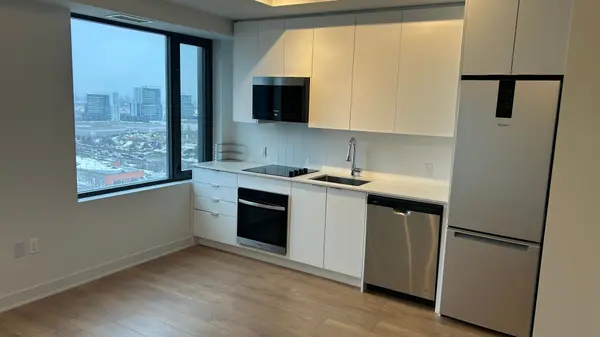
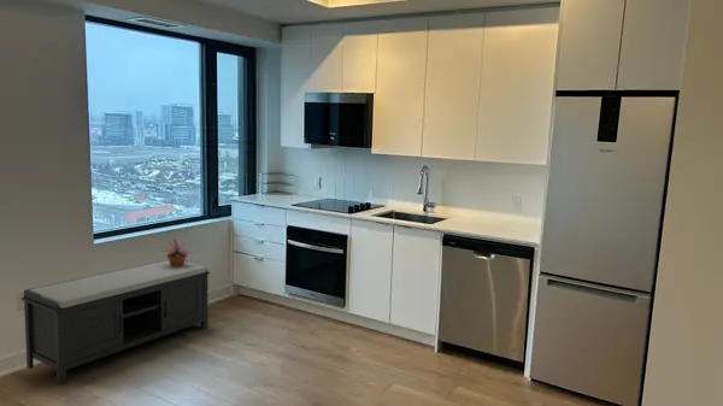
+ bench (125, 311)
+ potted plant (176, 251)
